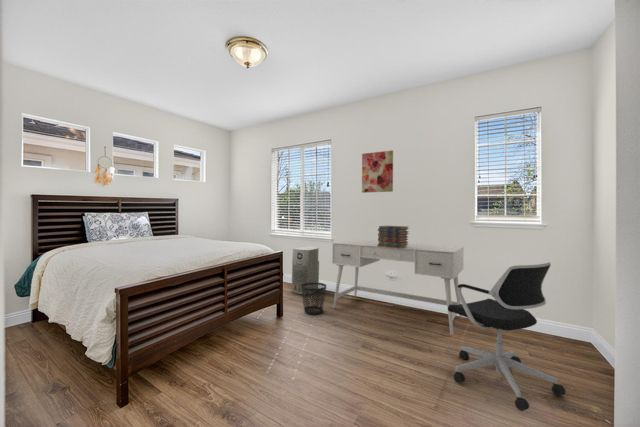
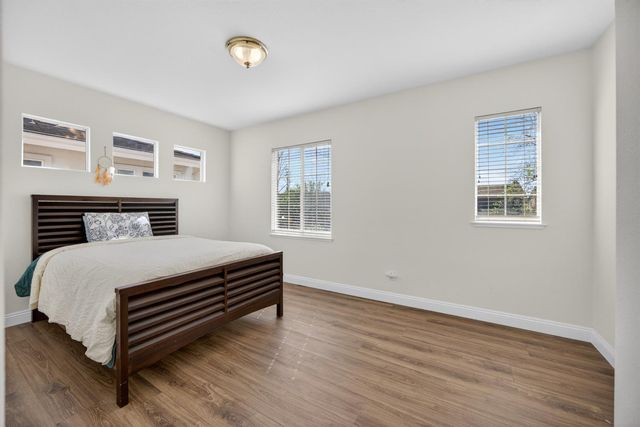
- wastebasket (313, 298)
- desk (391, 291)
- book stack (393, 236)
- air purifier (306, 269)
- wall art (377, 172)
- office chair (497, 318)
